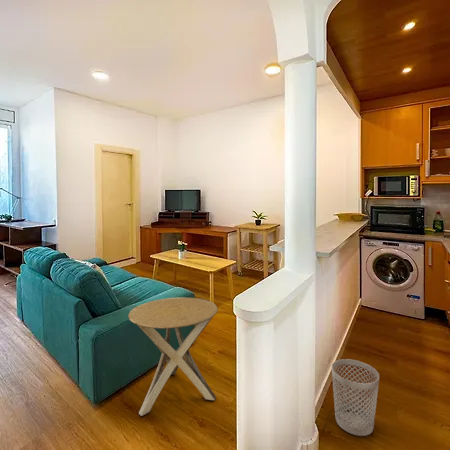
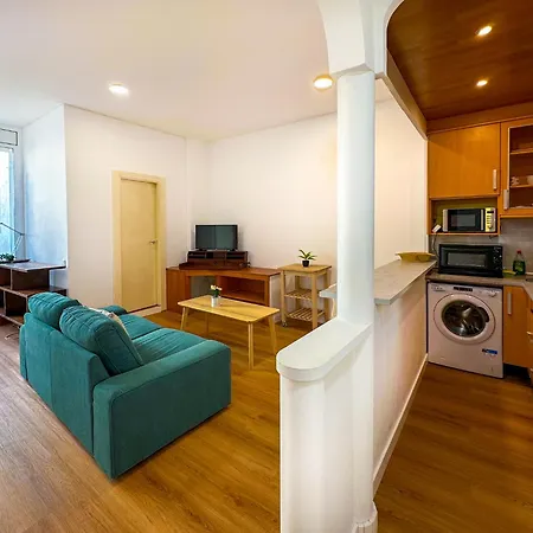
- wastebasket (353, 396)
- side table (175, 350)
